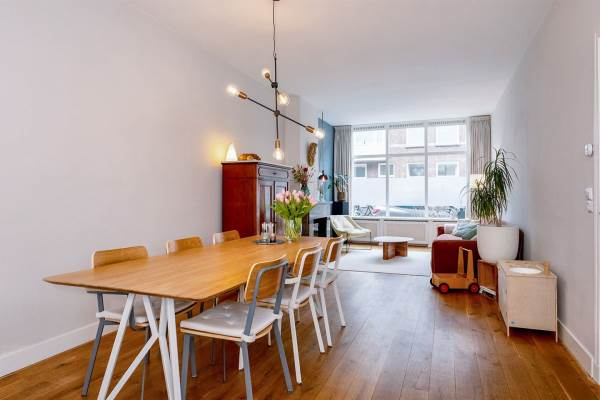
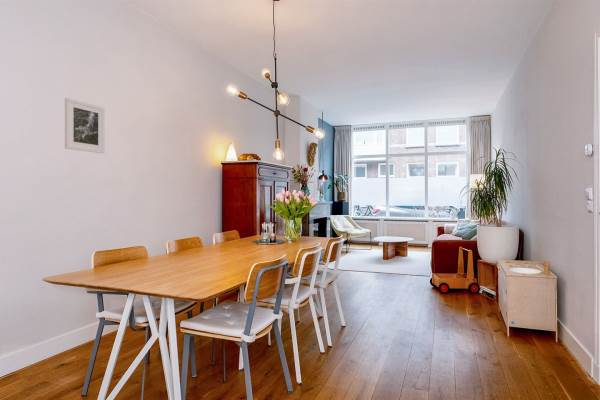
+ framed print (85, 126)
